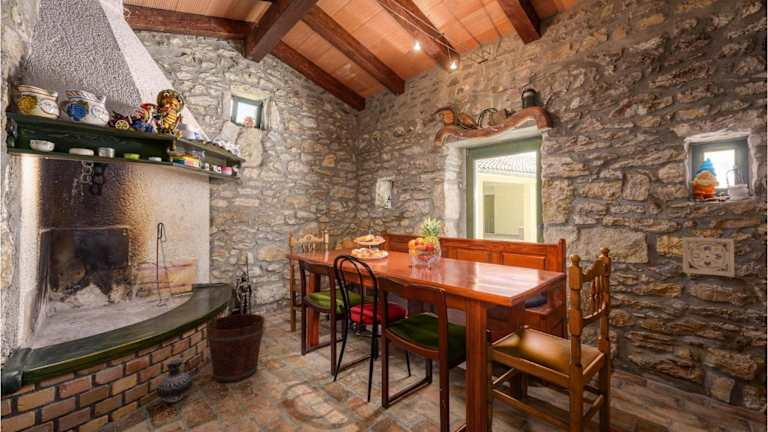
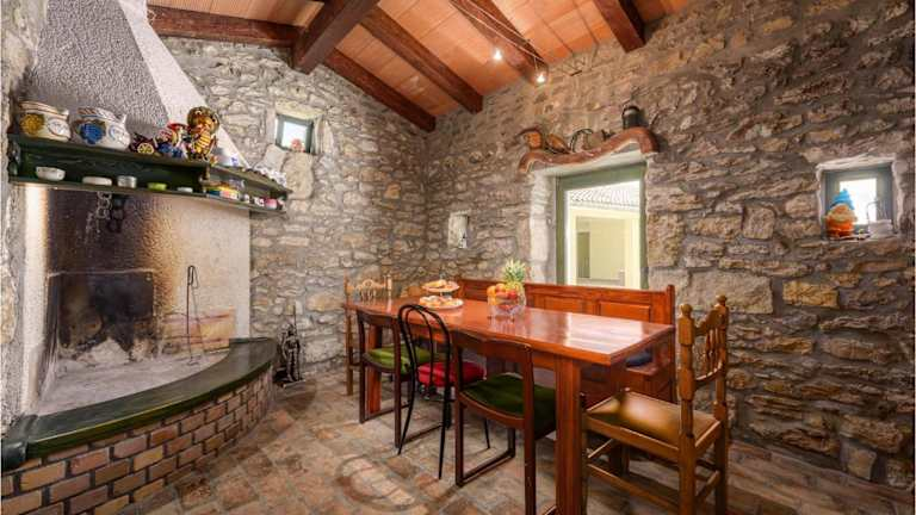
- ceramic jug (175, 379)
- wall ornament (706, 256)
- bucket (235, 345)
